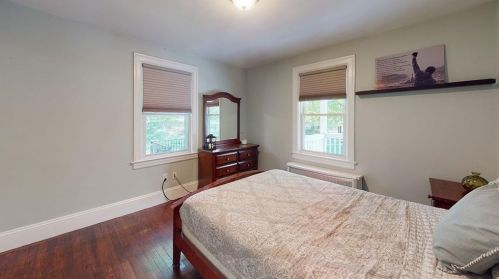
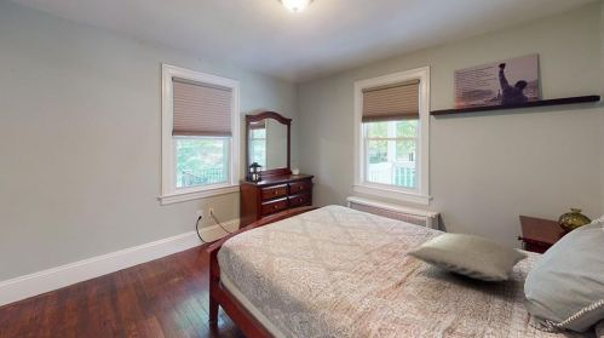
+ pillow (465, 254)
